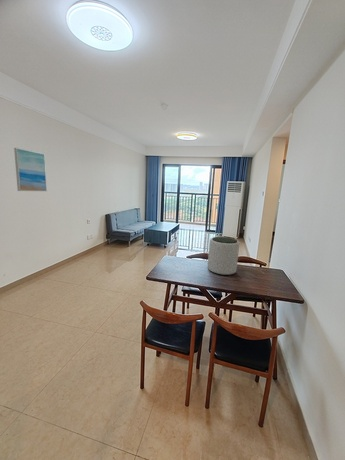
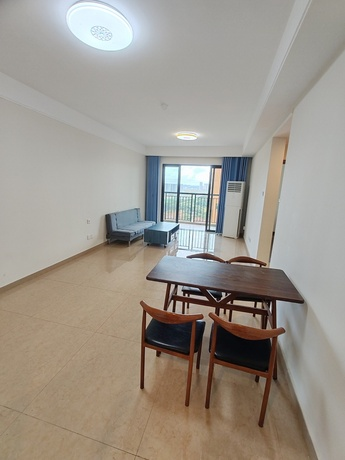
- plant pot (223, 255)
- wall art (31, 171)
